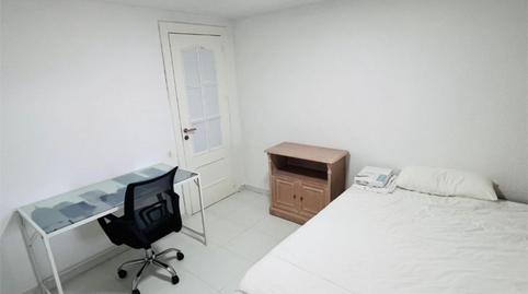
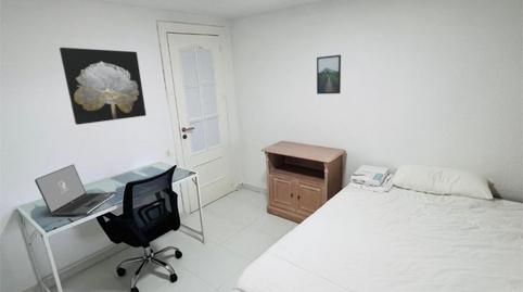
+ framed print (328, 75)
+ laptop (79, 187)
+ wall art (107, 86)
